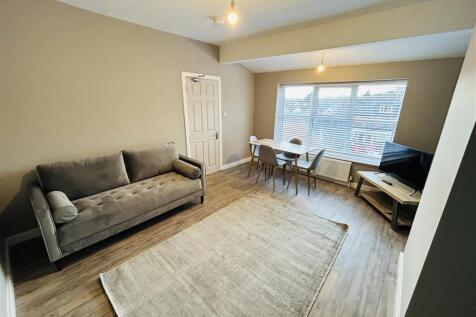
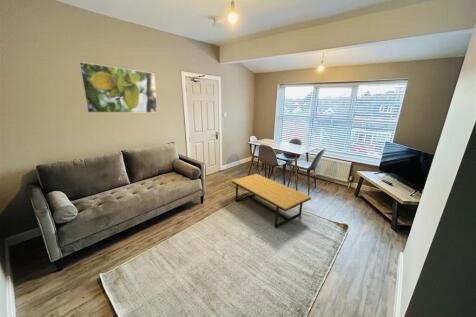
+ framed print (123, 91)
+ coffee table (267, 197)
